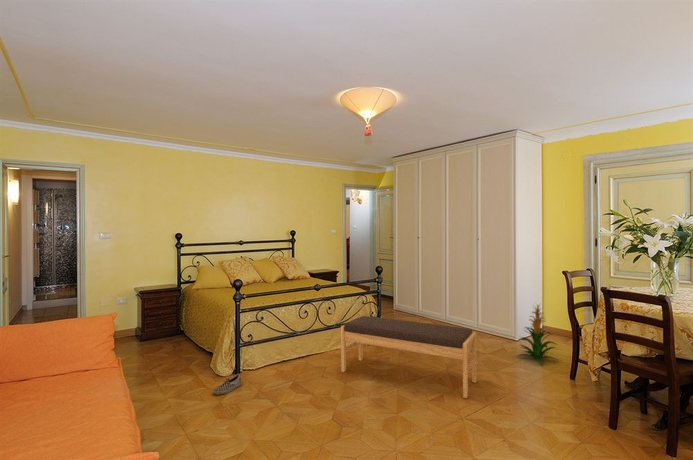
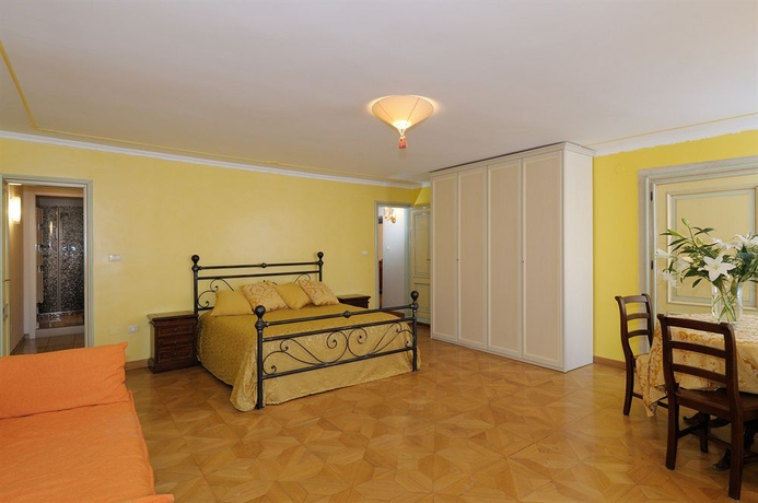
- indoor plant (537, 330)
- shoe (228, 383)
- bench (407, 350)
